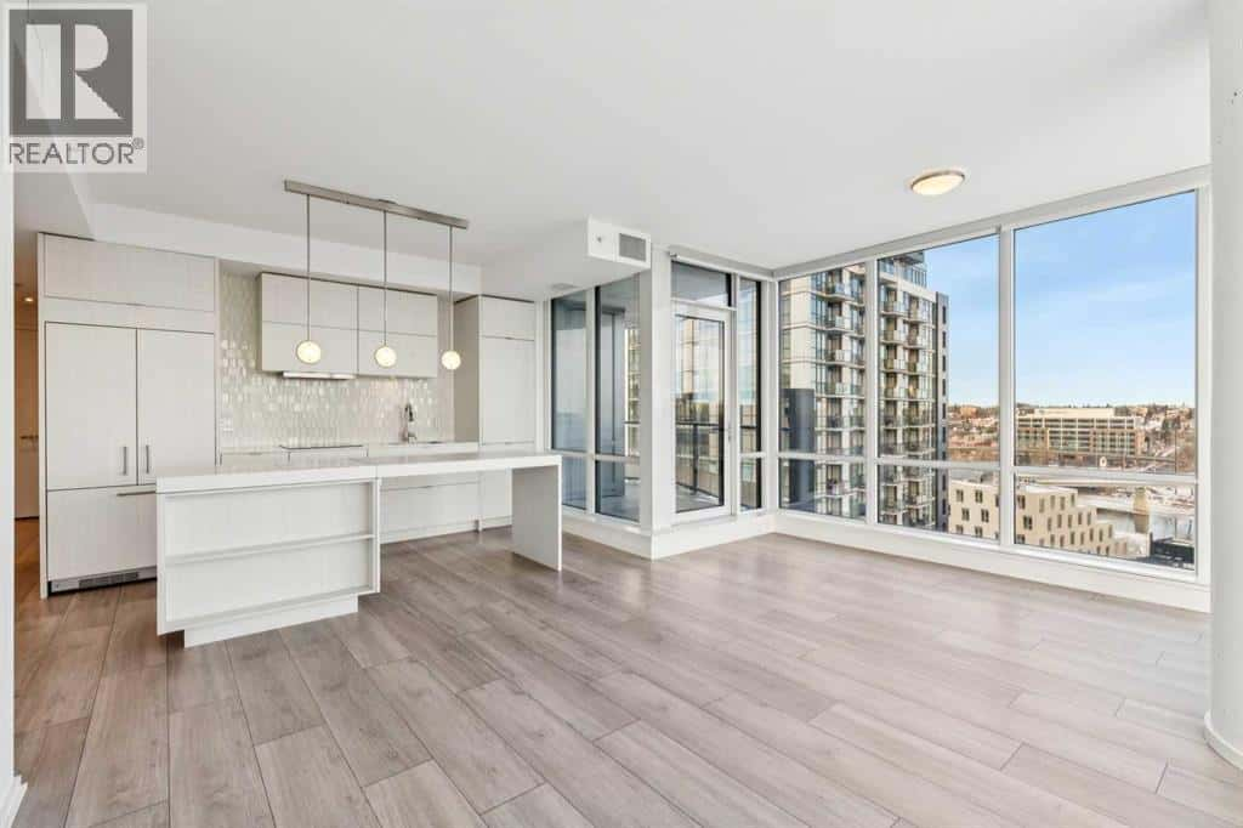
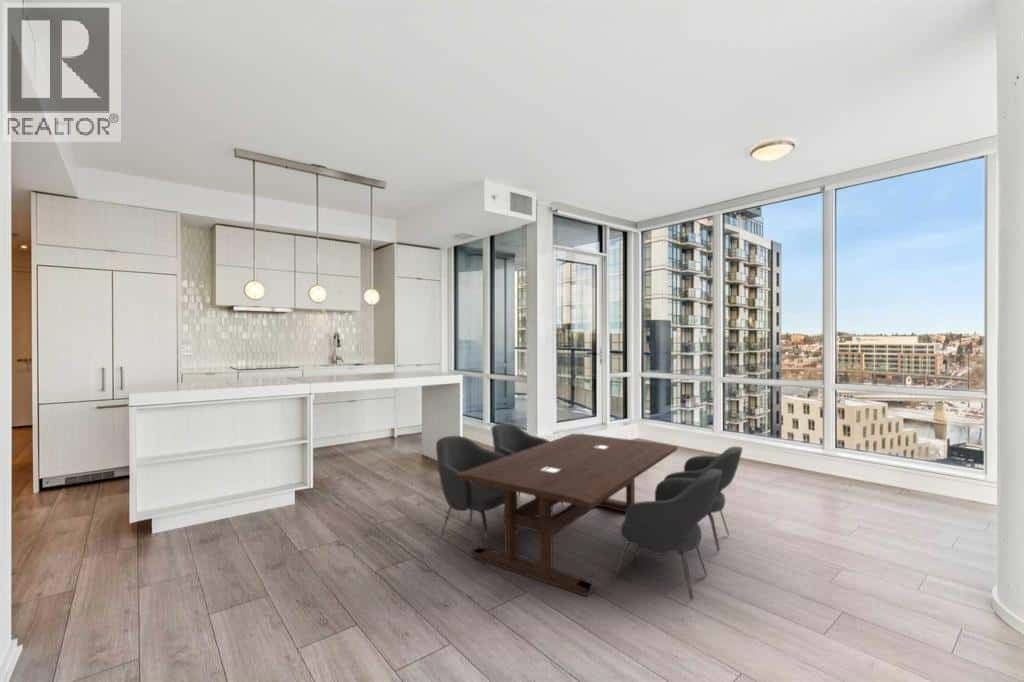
+ dining table (582, 489)
